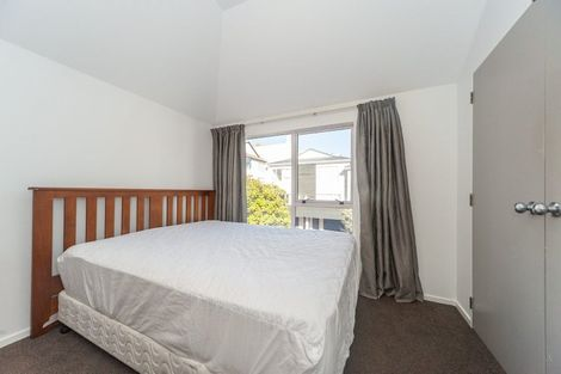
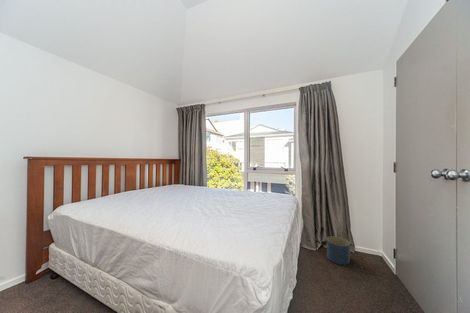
+ planter (338, 250)
